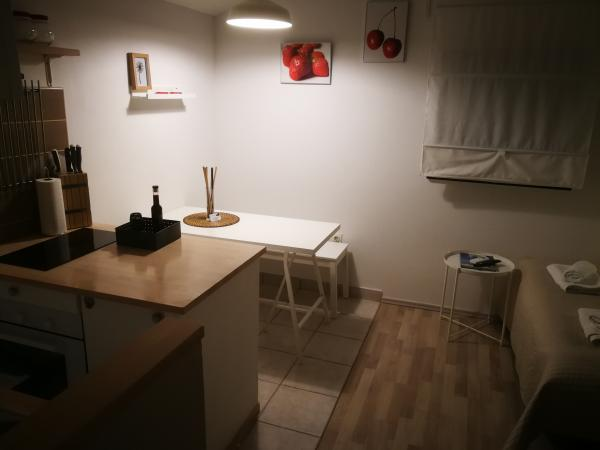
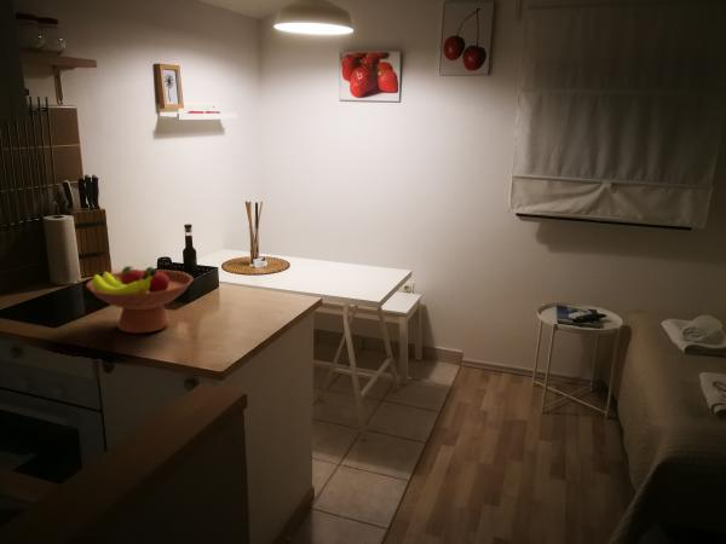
+ fruit bowl (142, 294)
